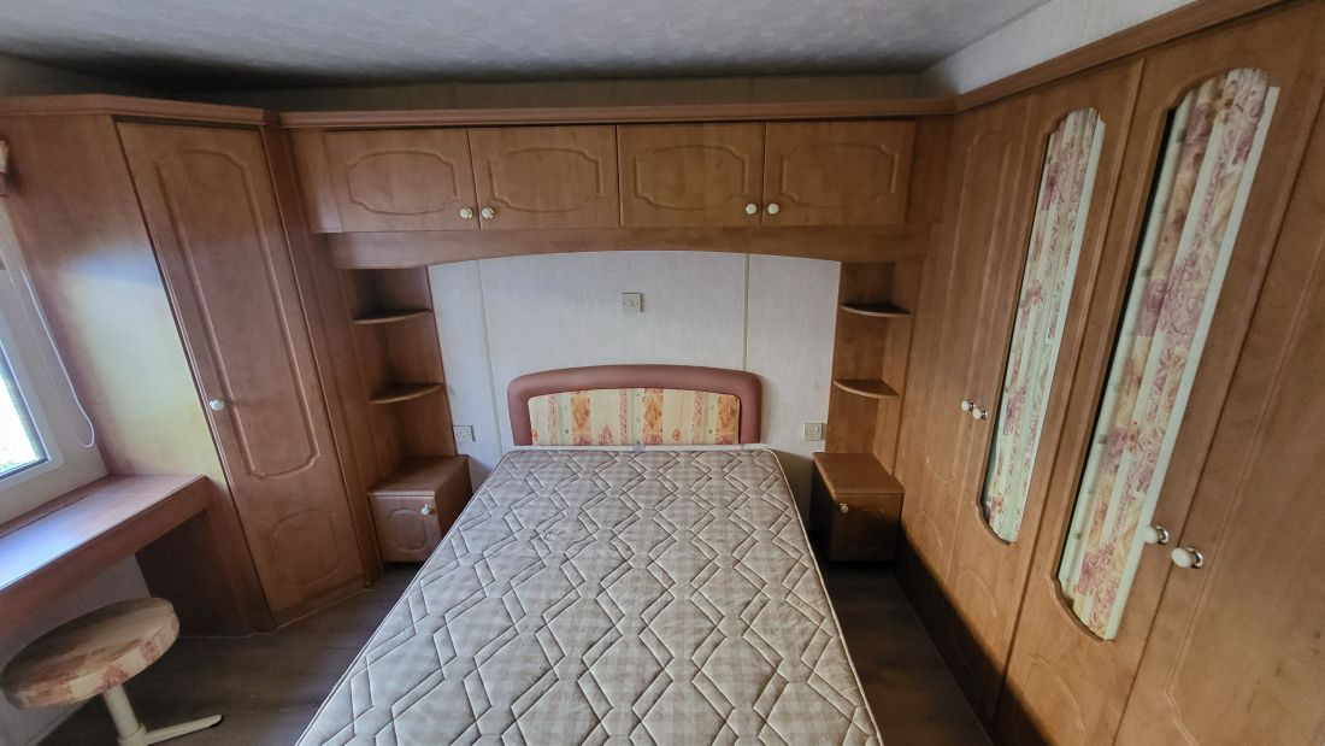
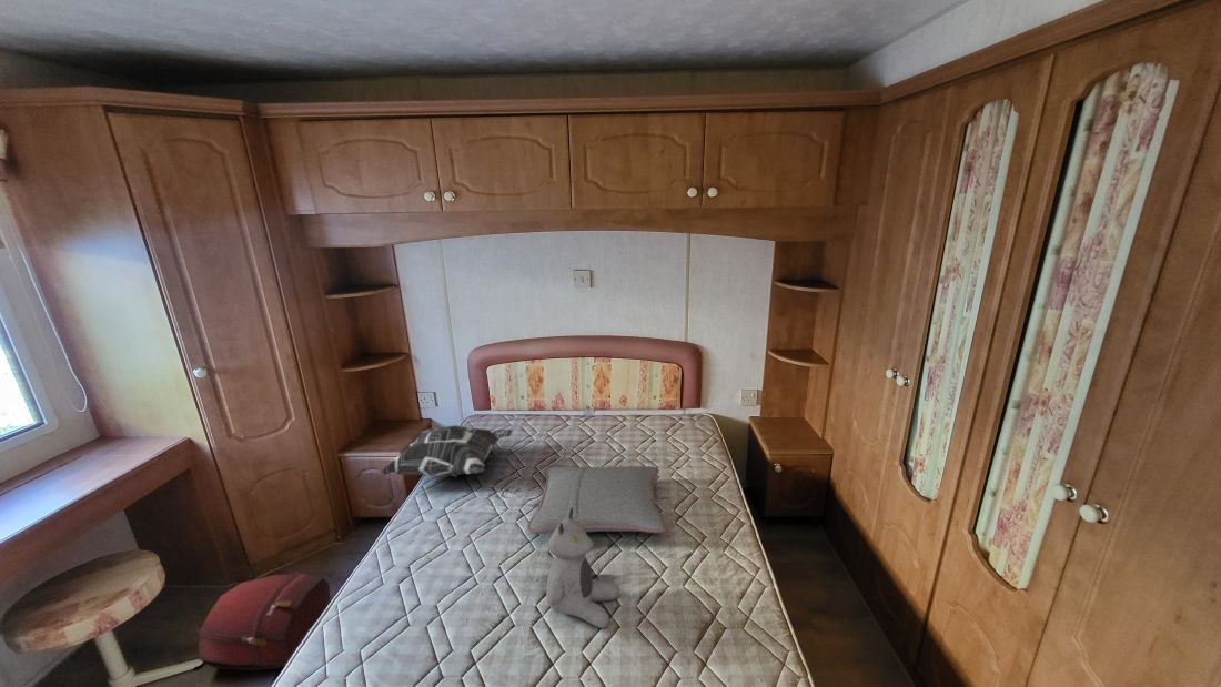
+ decorative pillow (452, 448)
+ backpack (255, 619)
+ pillow (599, 495)
+ teddy bear (581, 563)
